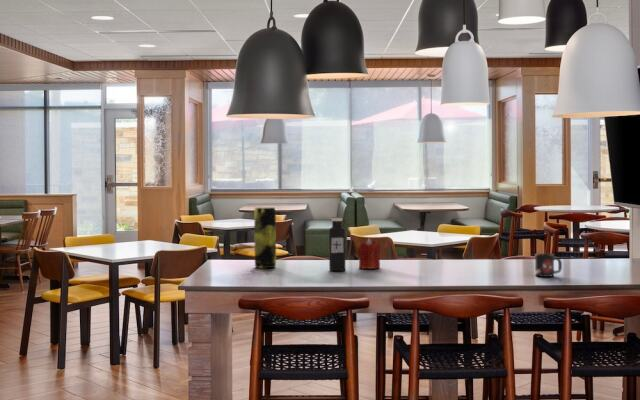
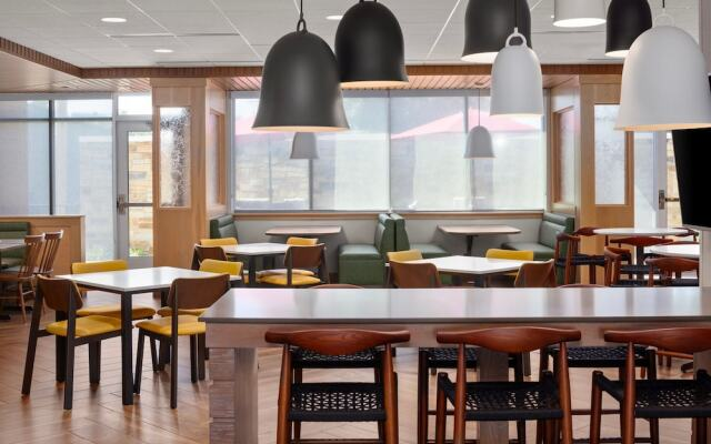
- candle (369, 253)
- mug (548, 264)
- vase (265, 237)
- water bottle (337, 243)
